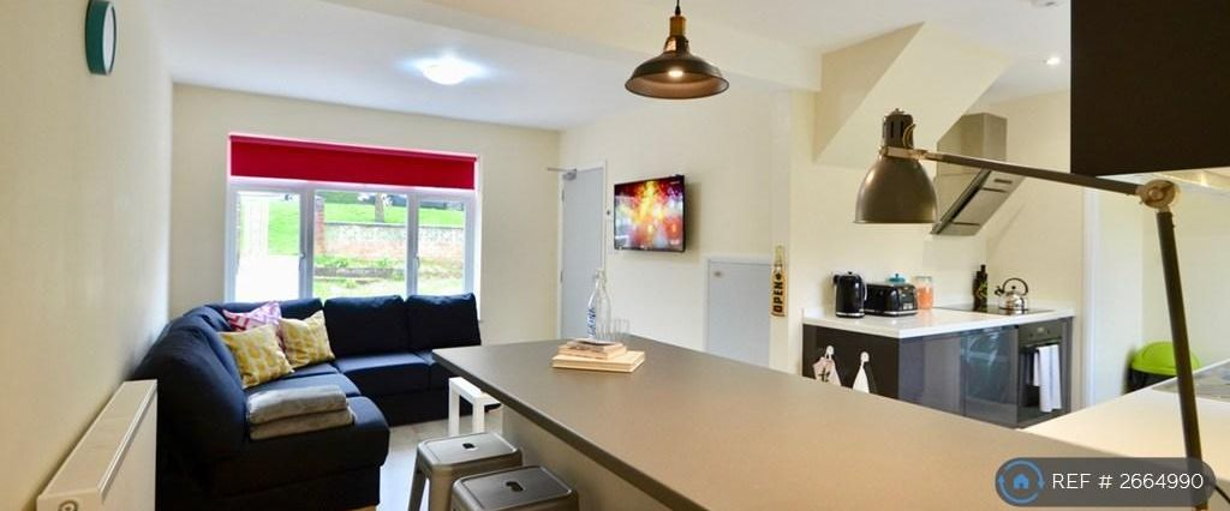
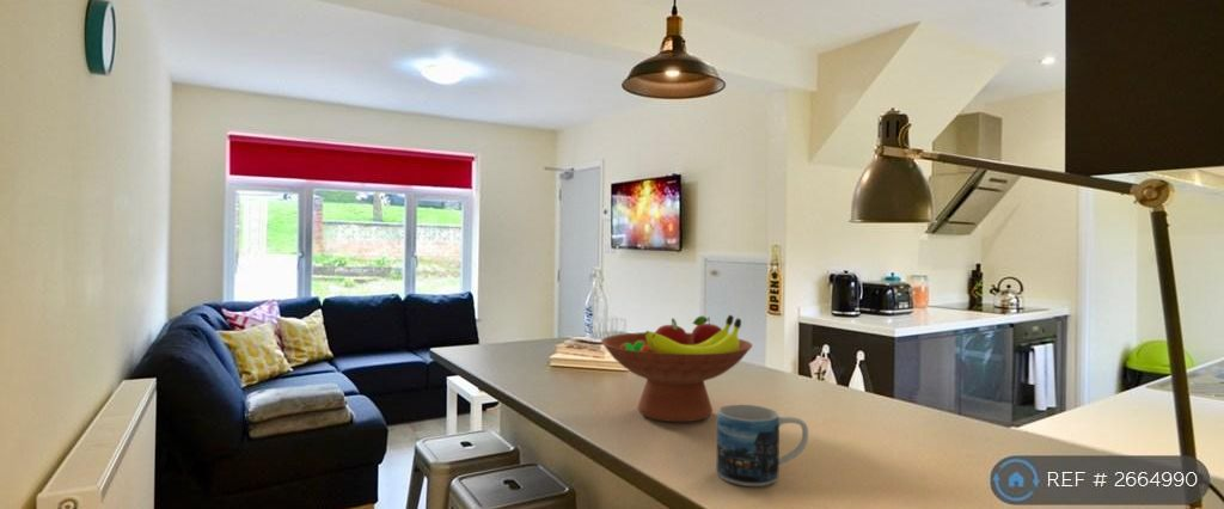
+ fruit bowl (675, 363)
+ mug (761, 443)
